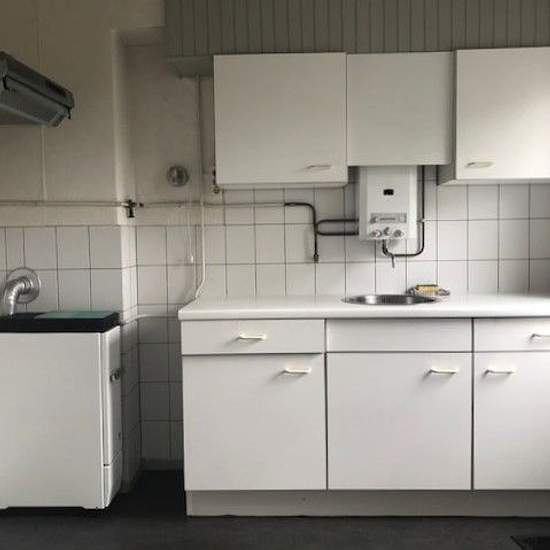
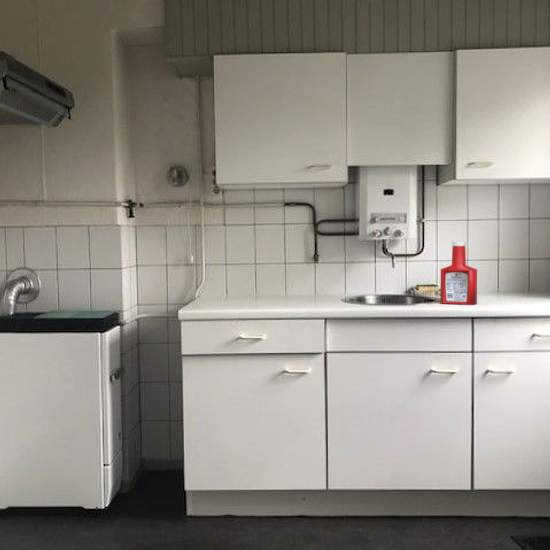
+ soap bottle (458, 272)
